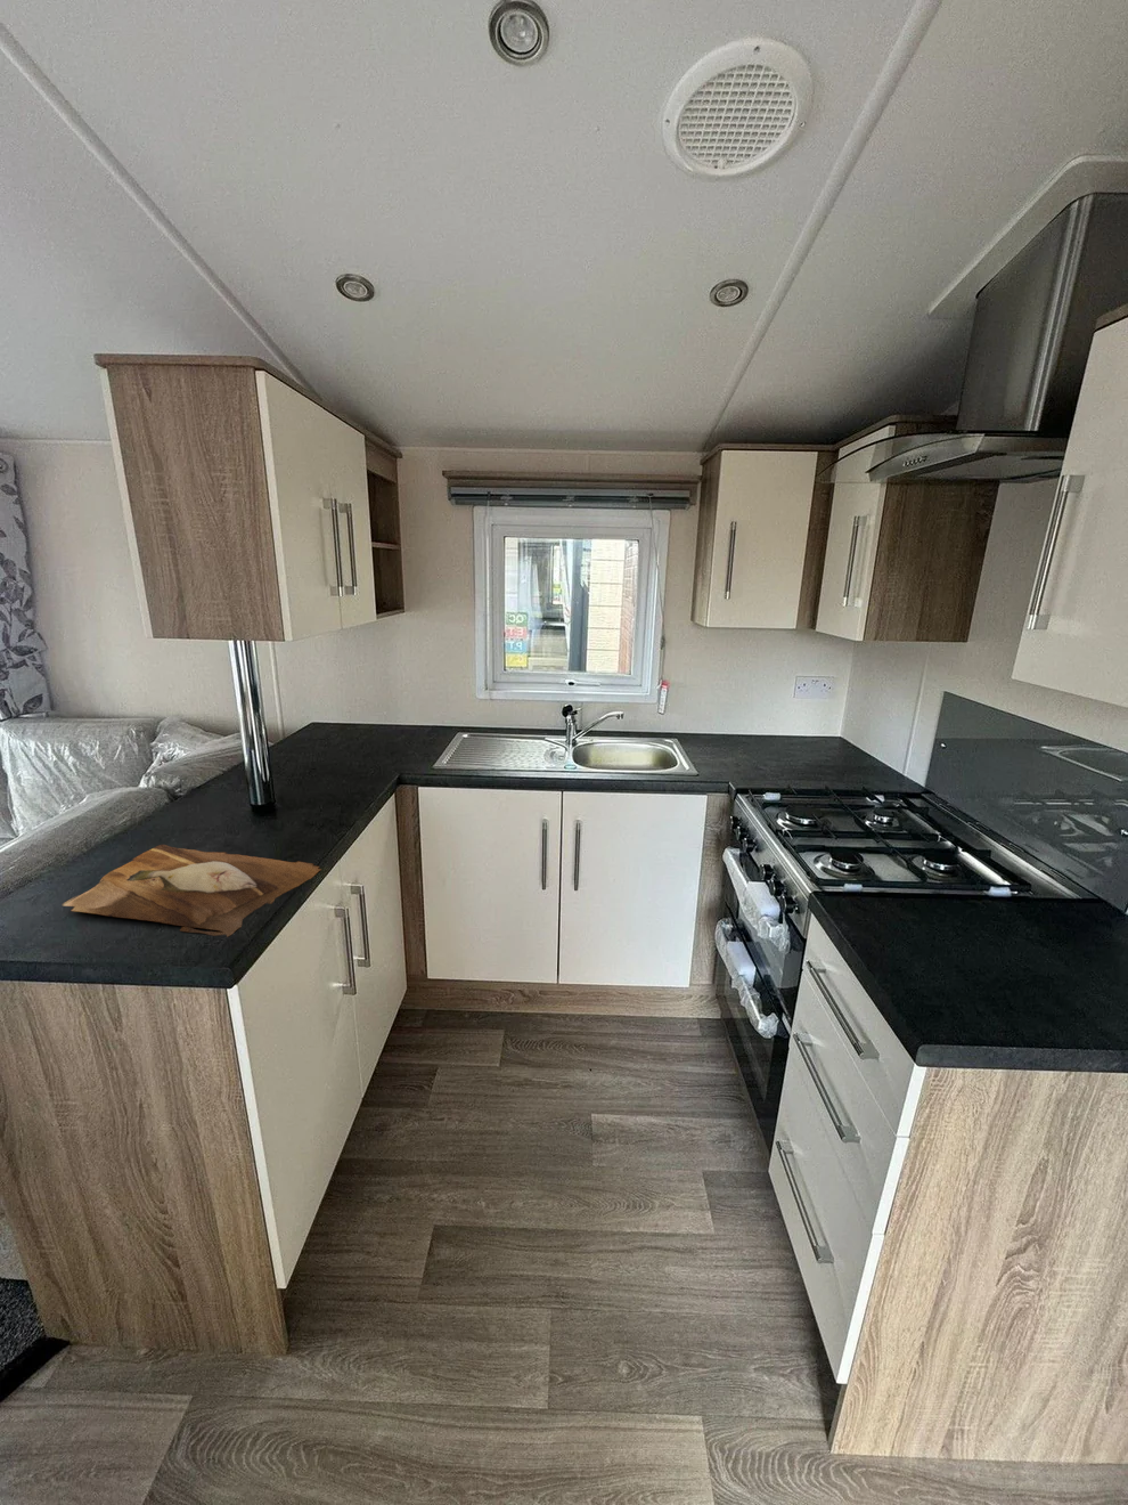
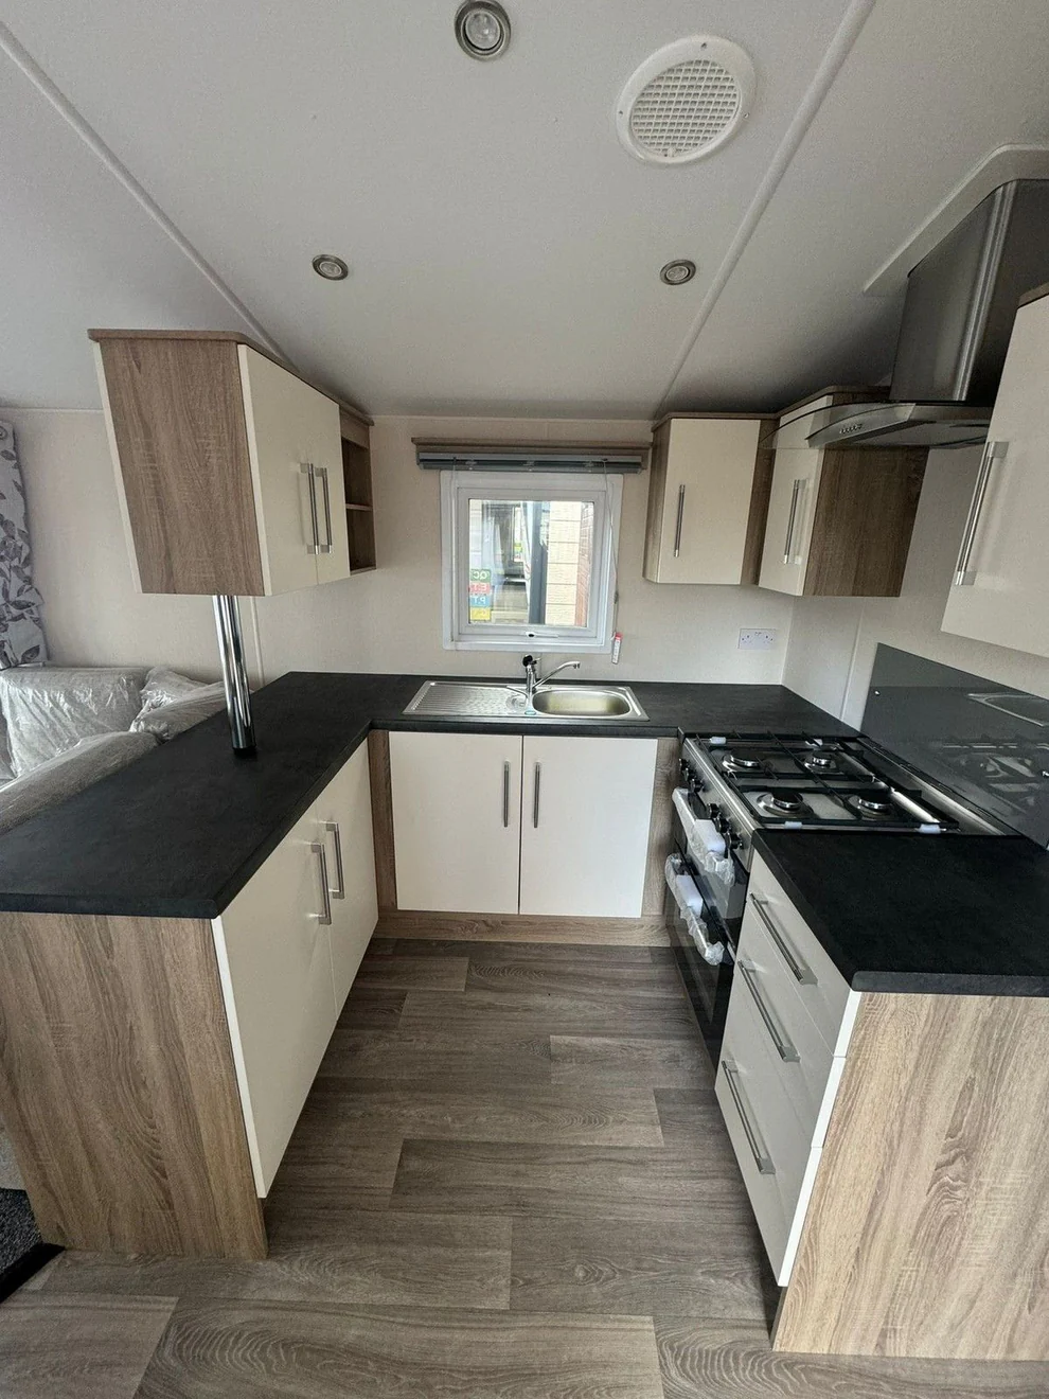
- cutting board (199, 876)
